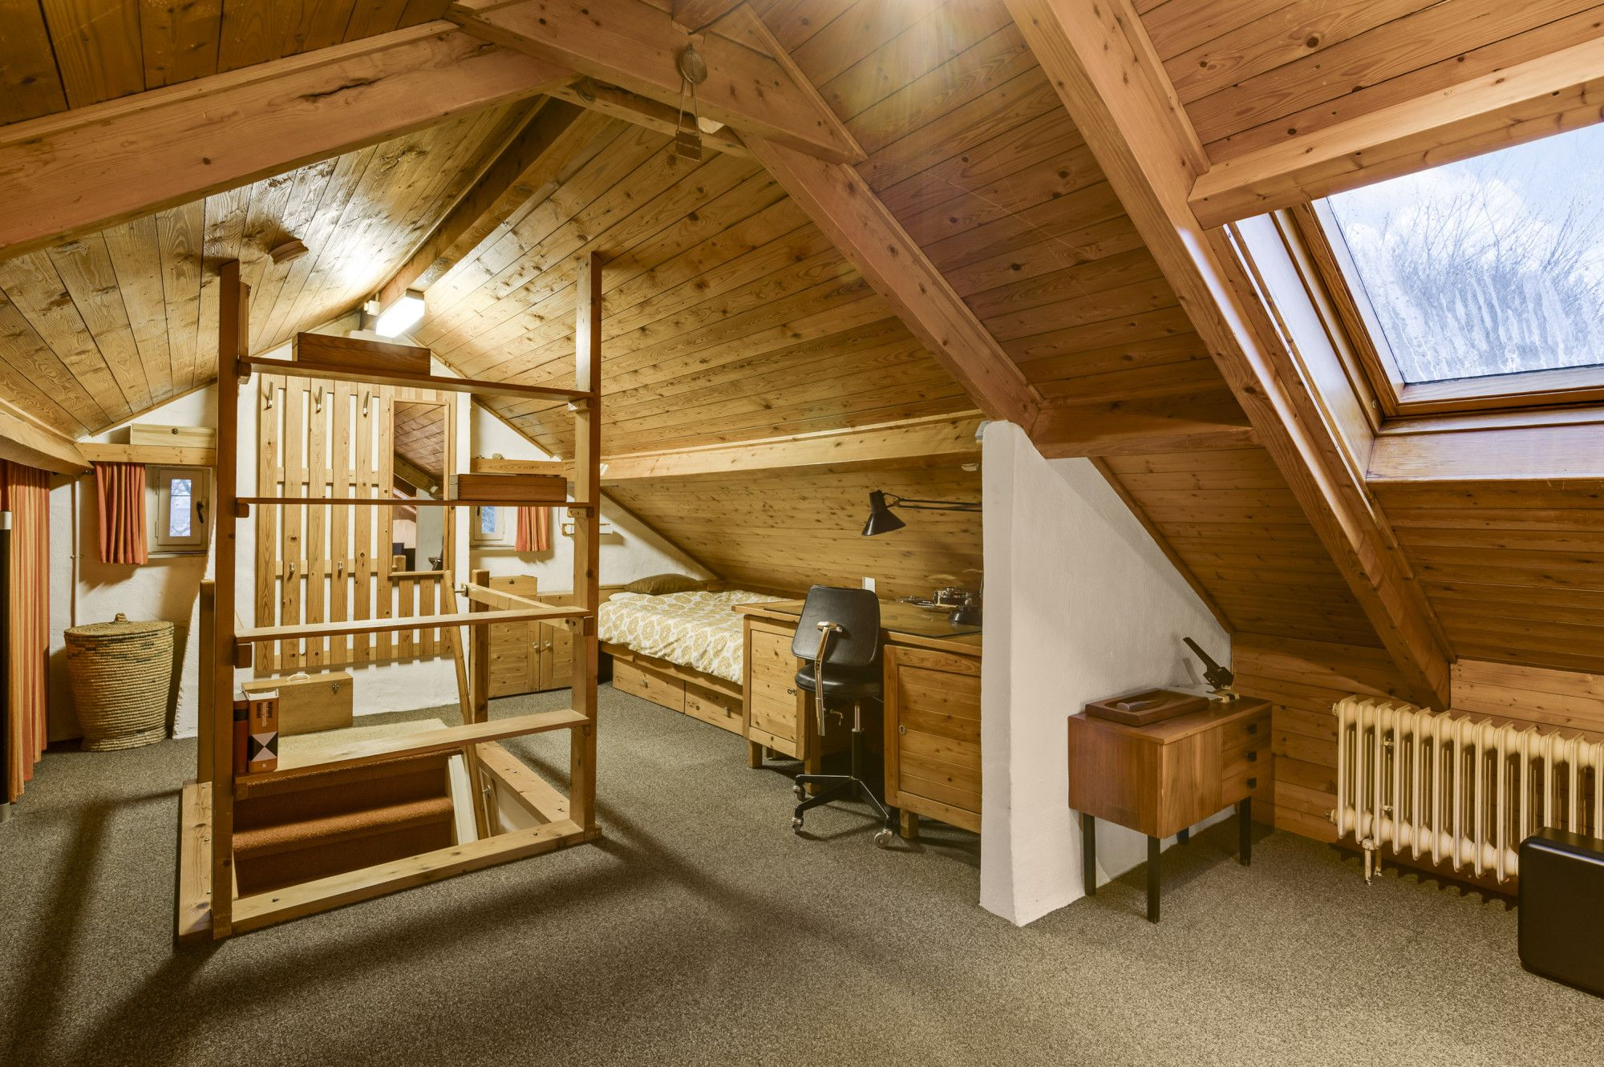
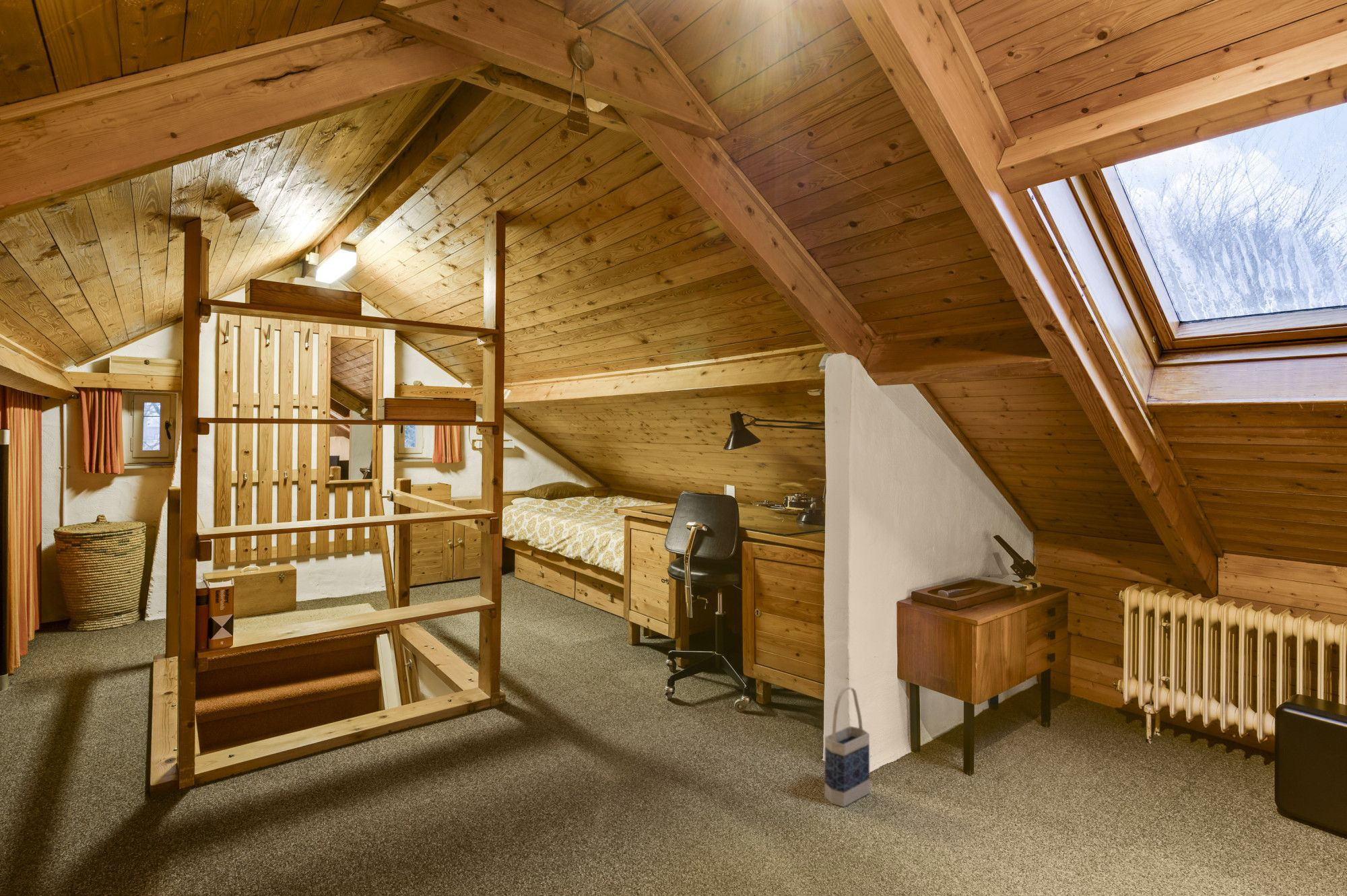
+ bag (847, 741)
